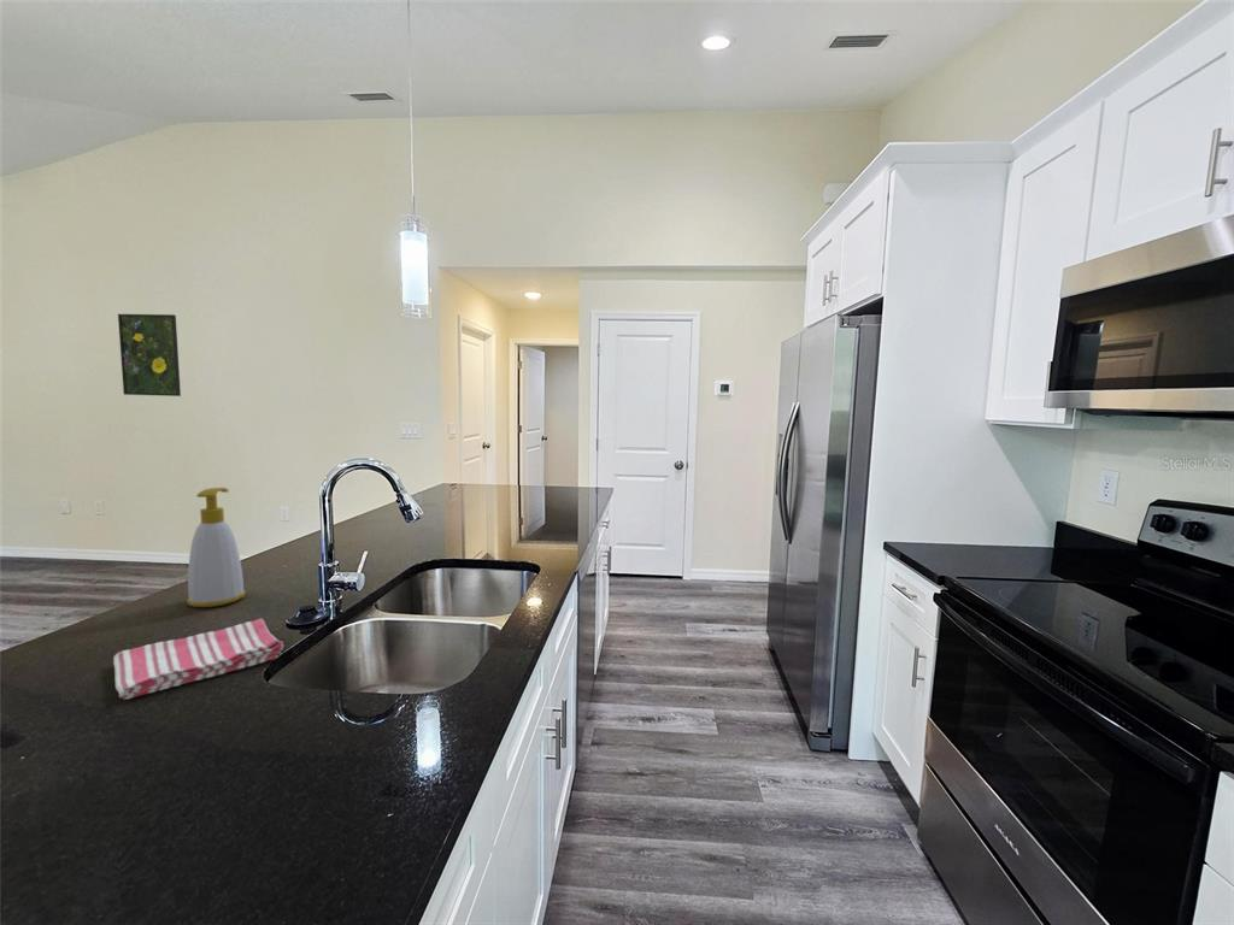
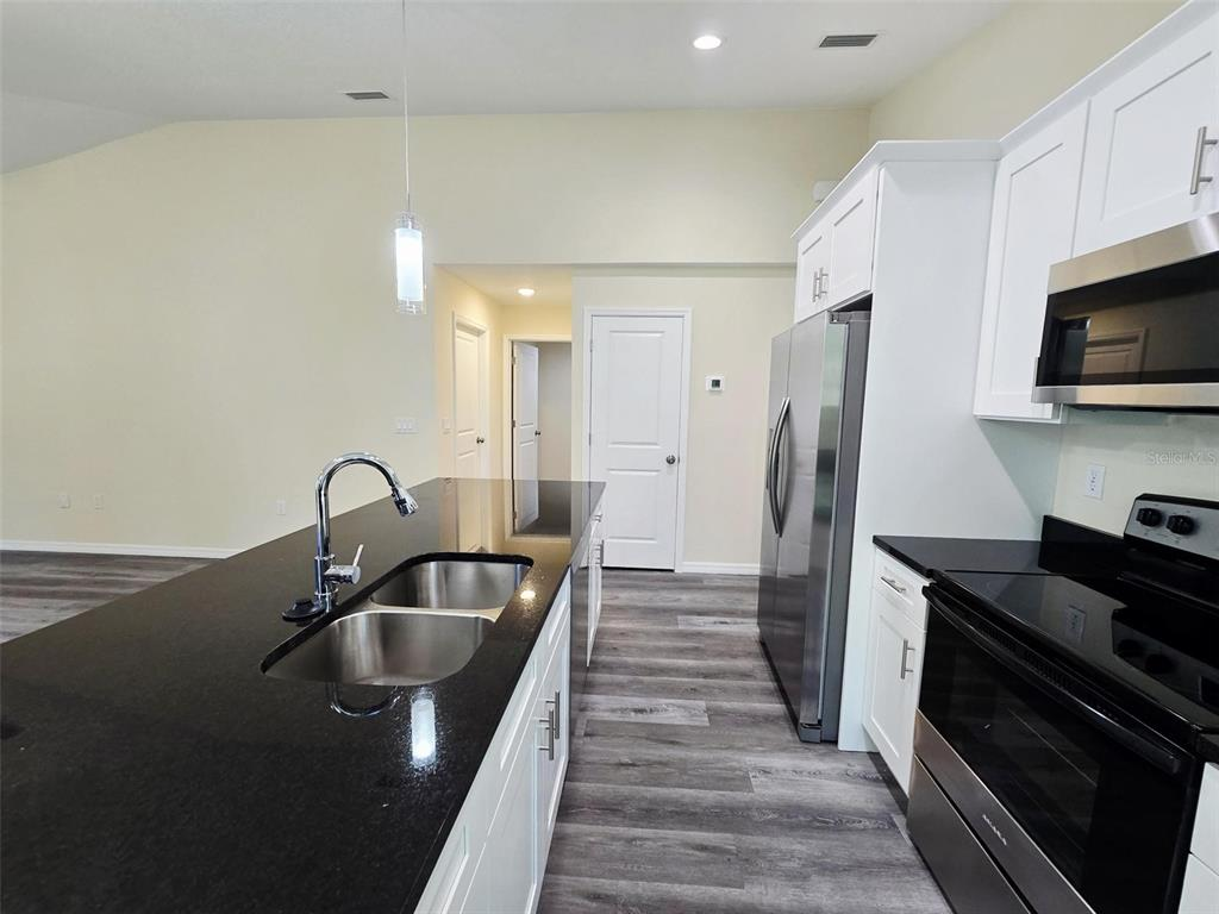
- dish towel (199, 652)
- soap bottle (213, 544)
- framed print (149, 354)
